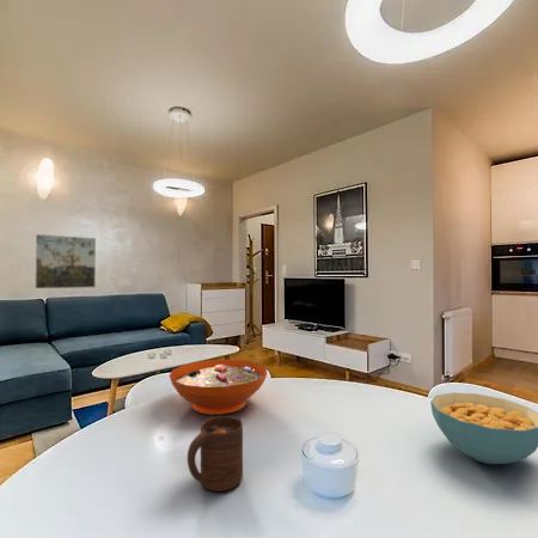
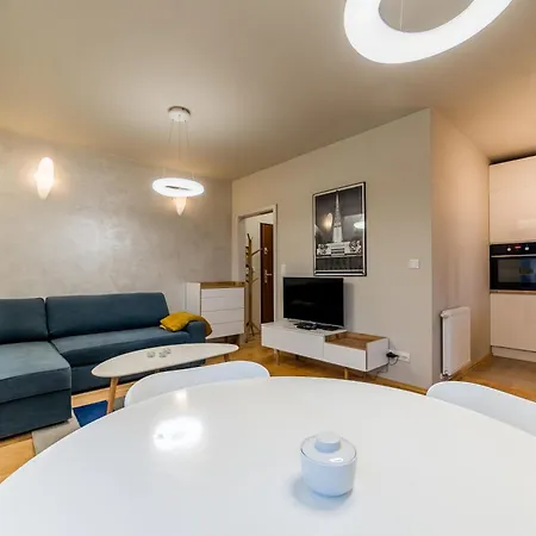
- cup (218, 454)
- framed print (66, 262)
- cereal bowl (484, 432)
- decorative bowl (219, 386)
